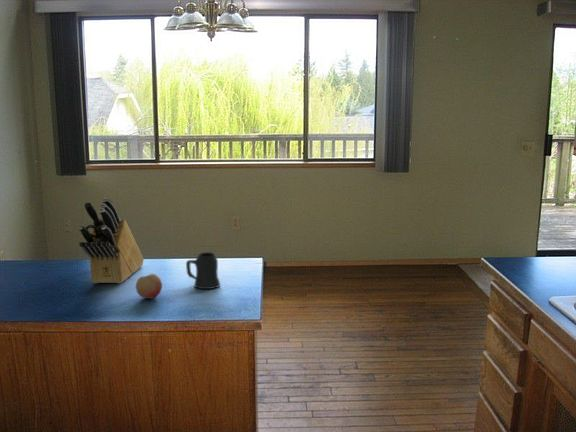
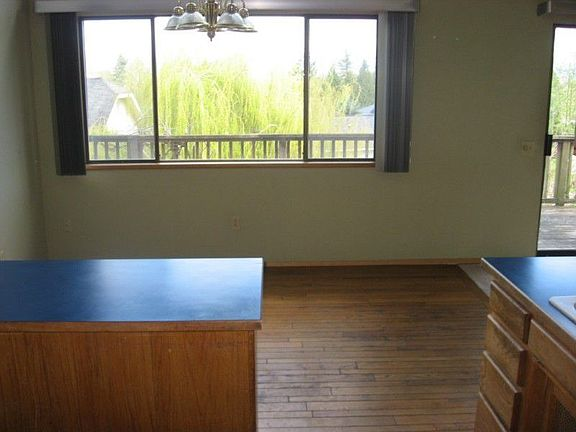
- knife block (112, 236)
- mug (203, 269)
- fruit (148, 286)
